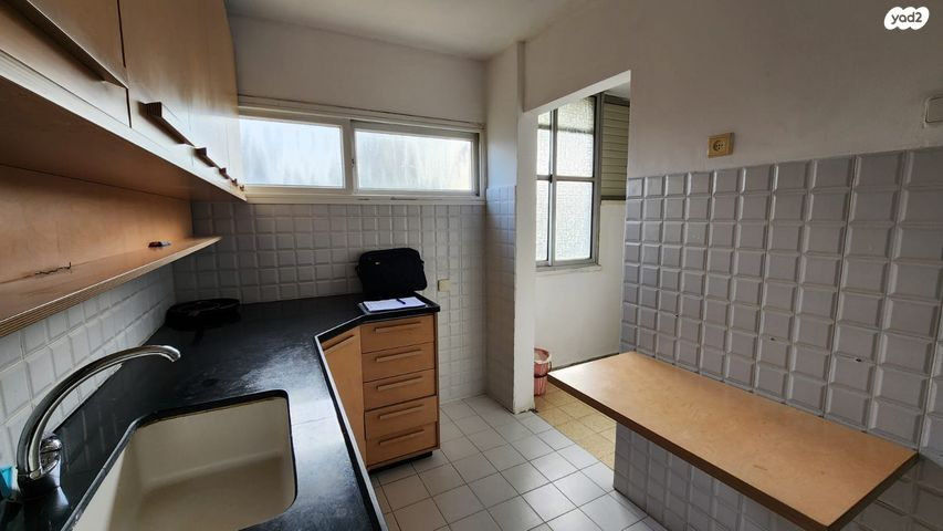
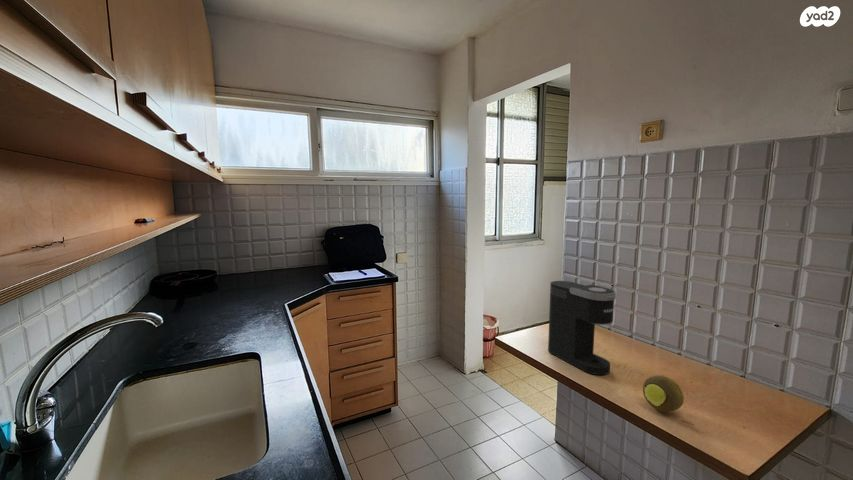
+ coffee maker (579, 323)
+ fruit (662, 393)
